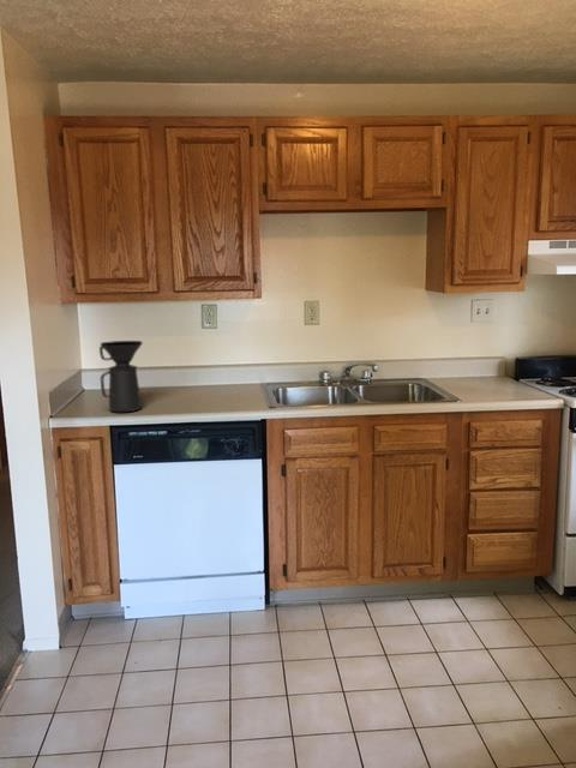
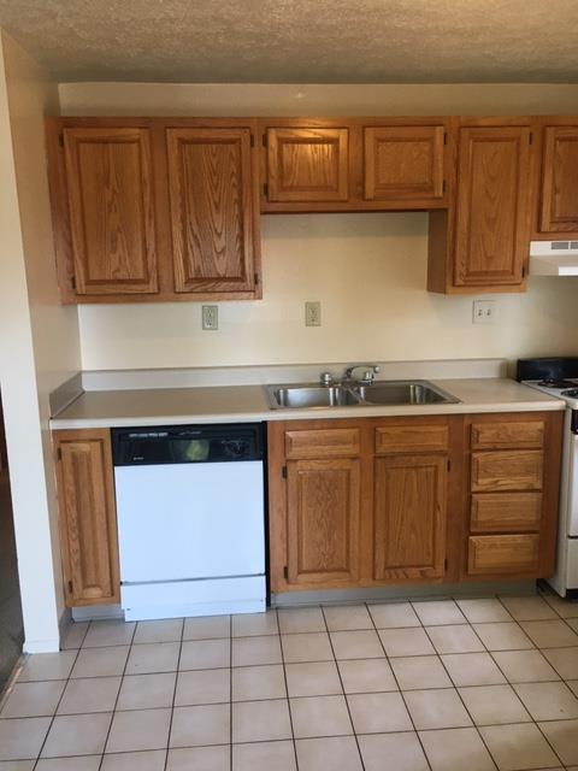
- coffee maker (122, 376)
